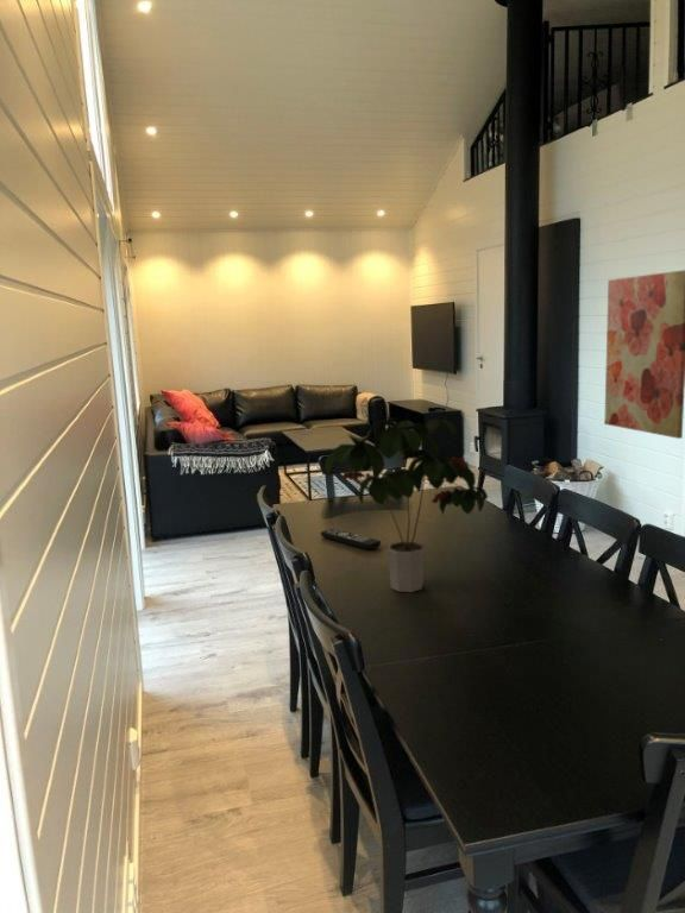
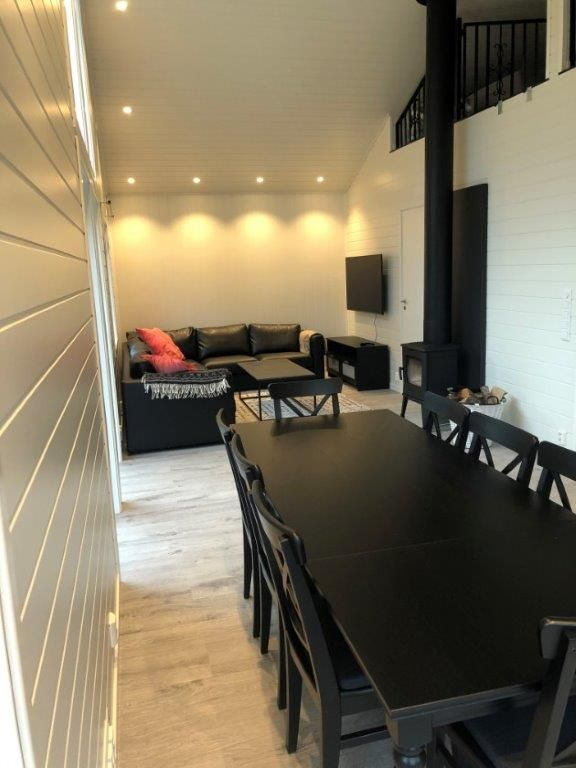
- wall art (642, 354)
- remote control (350, 539)
- potted plant (408, 504)
